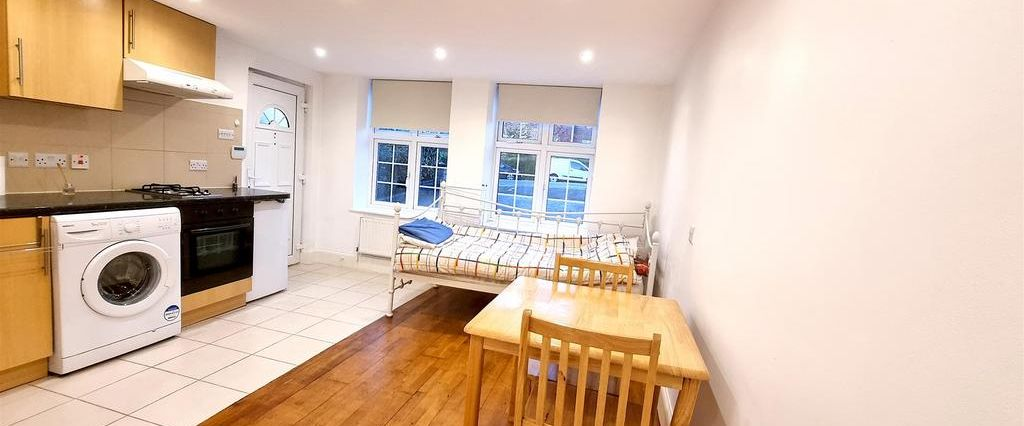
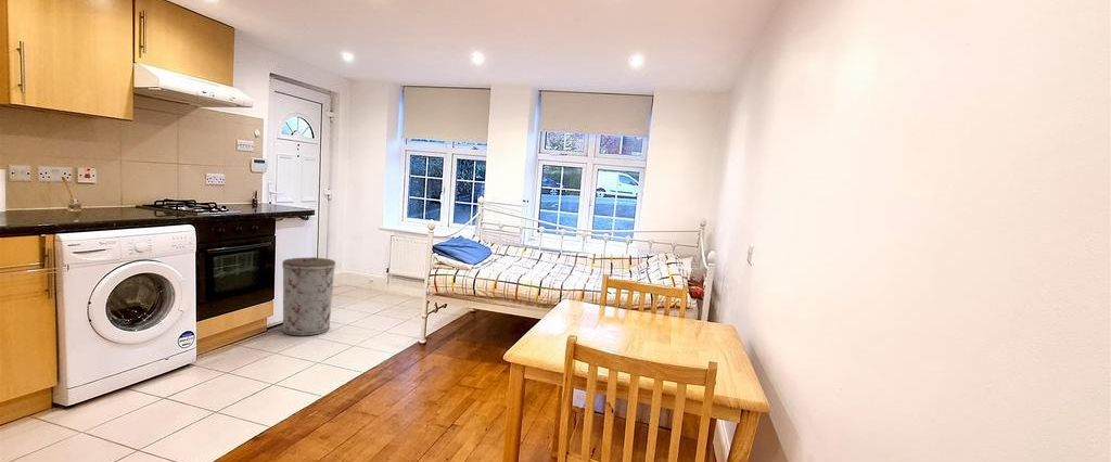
+ trash can (308, 293)
